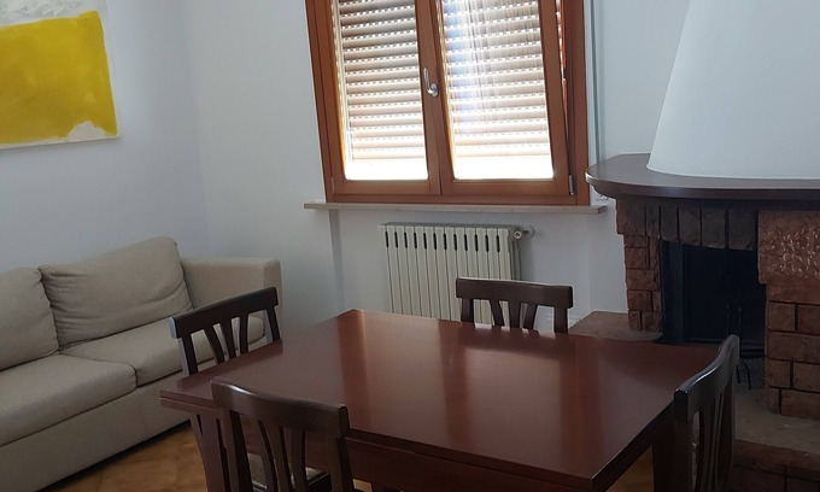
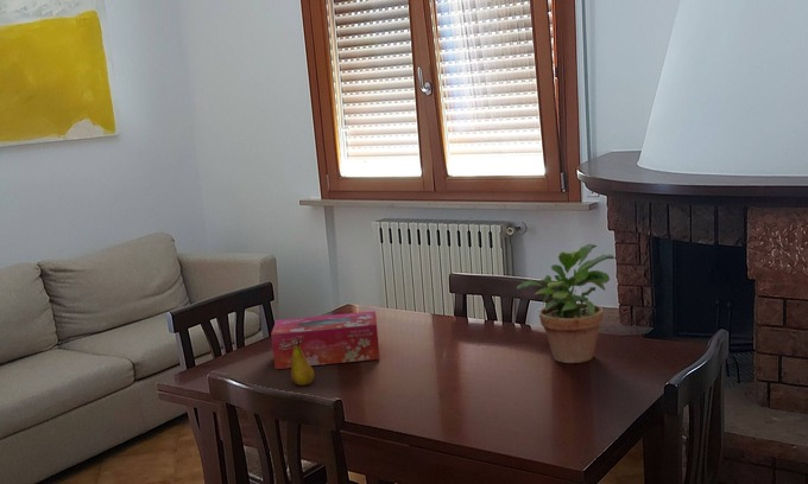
+ tissue box (327, 338)
+ fruit (301, 361)
+ potted plant (567, 299)
